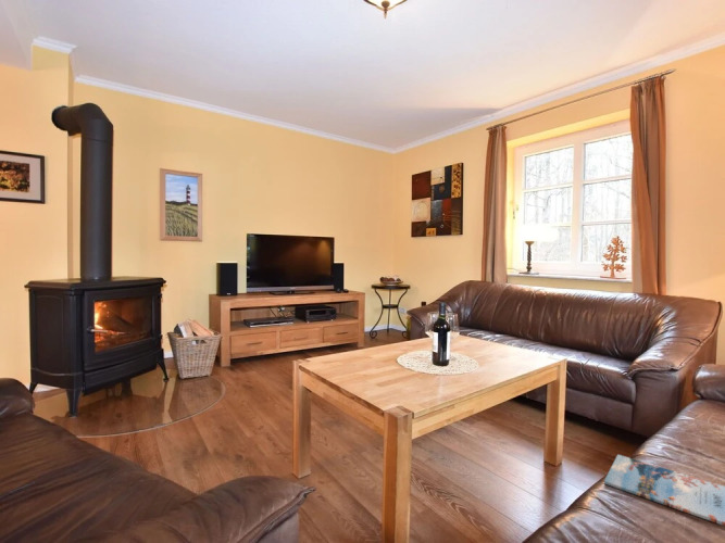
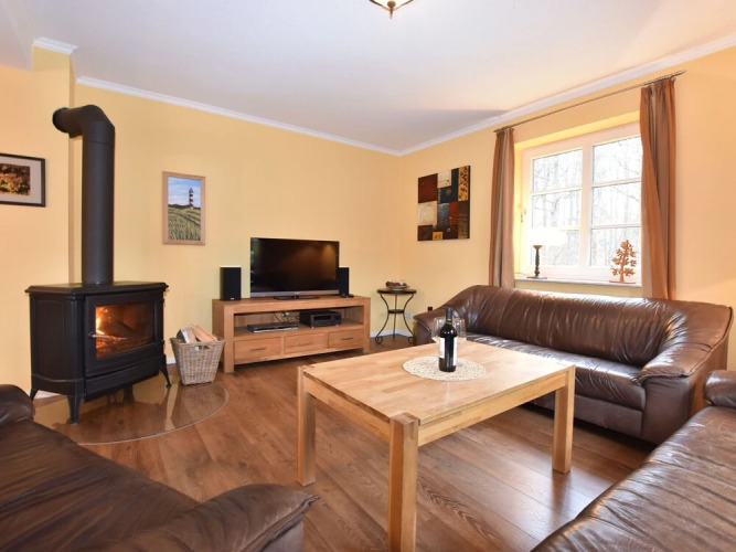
- magazine (668, 487)
